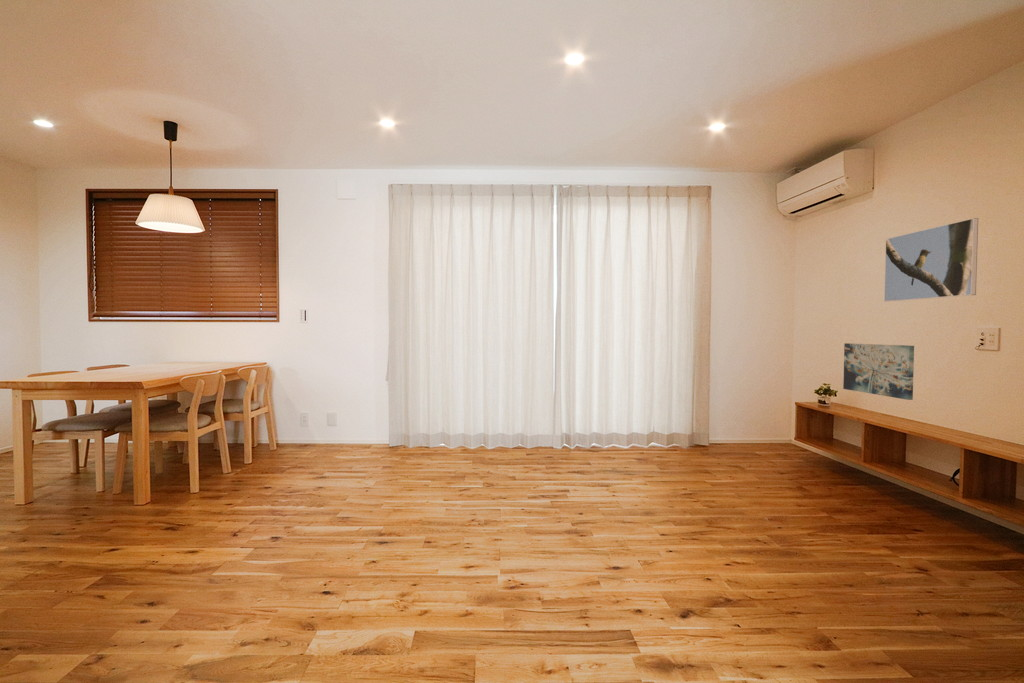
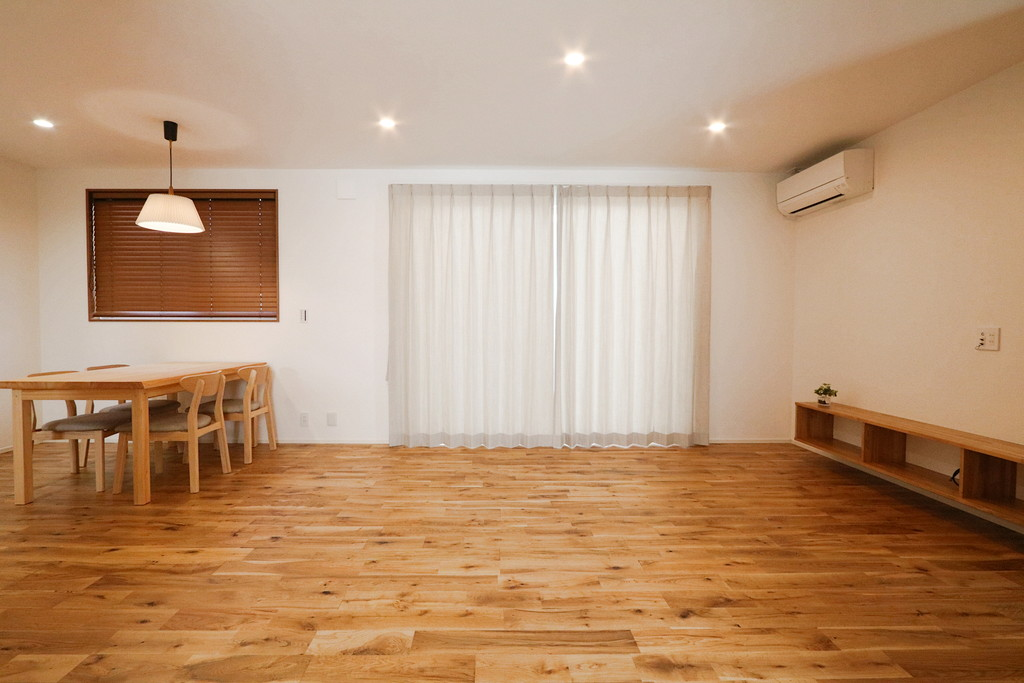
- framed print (926, 264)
- wall art (875, 369)
